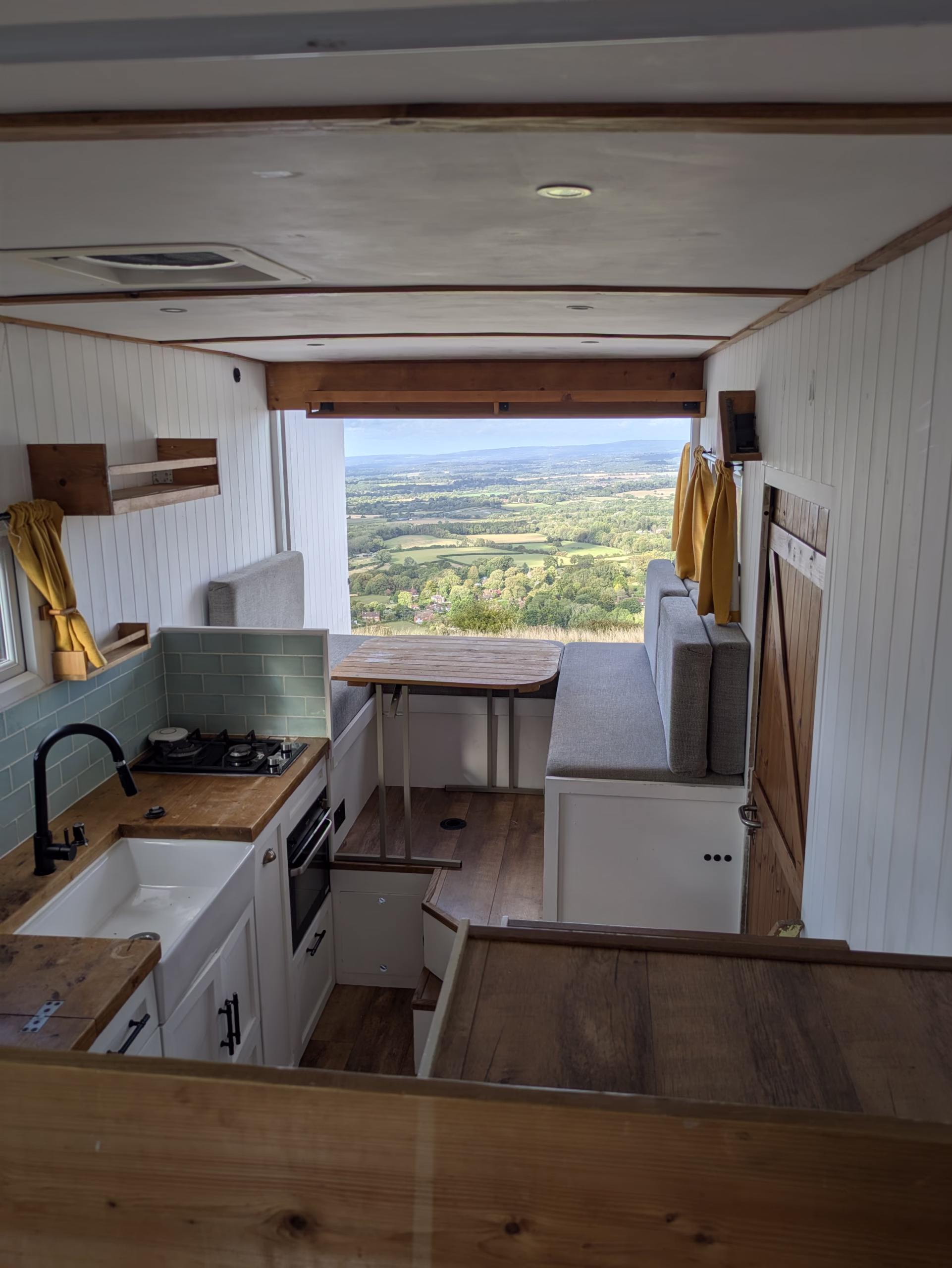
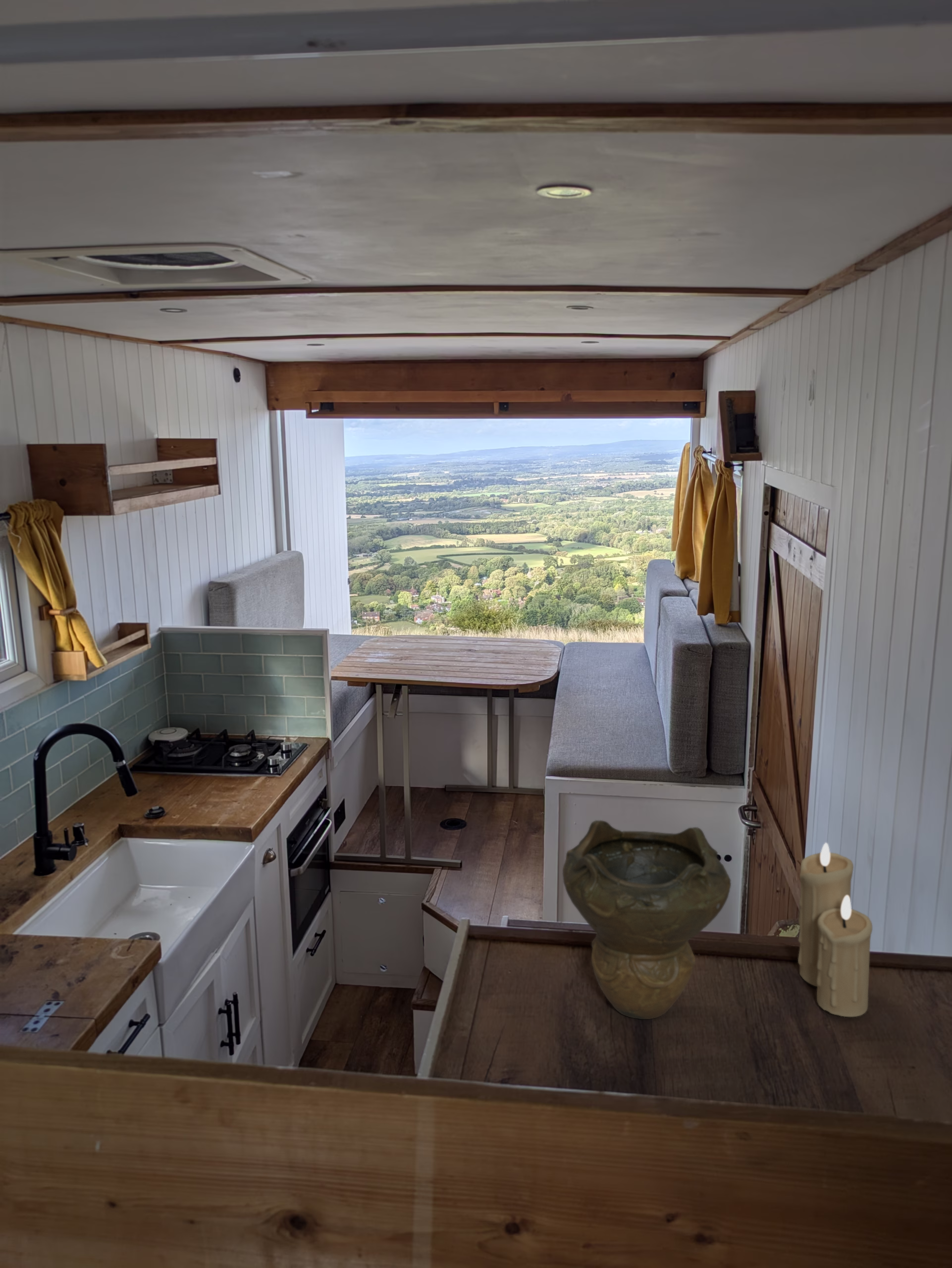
+ decorative bowl (642, 925)
+ candle (834, 923)
